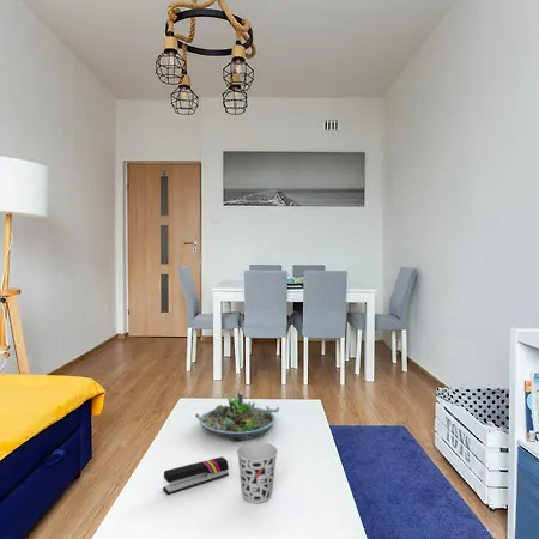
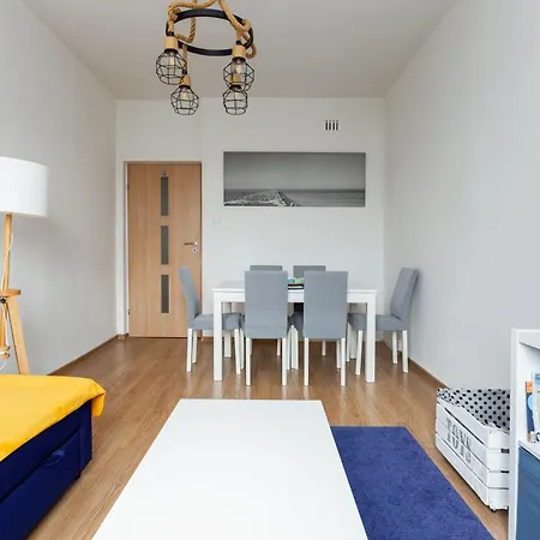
- cup (256, 472)
- stapler (196, 472)
- succulent planter (237, 412)
